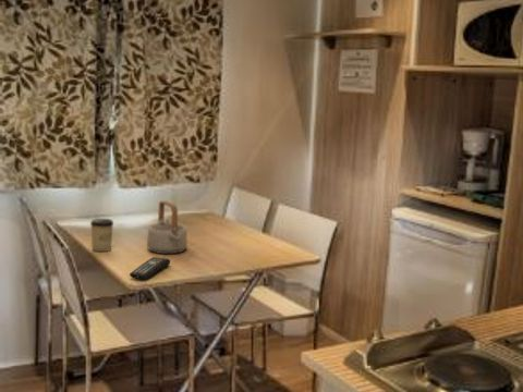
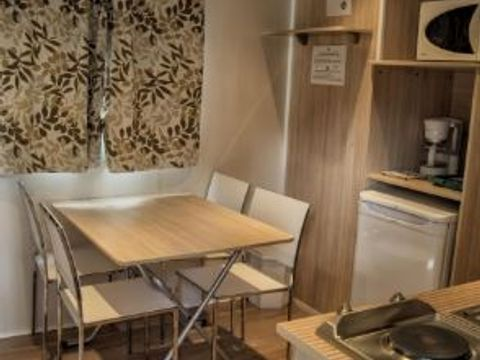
- remote control (150, 267)
- cup (101, 234)
- teapot (169, 226)
